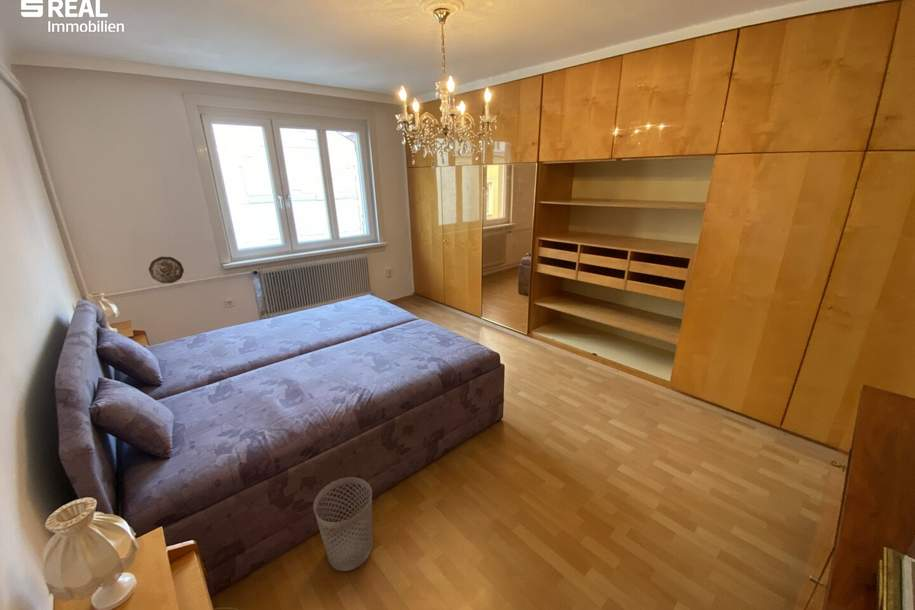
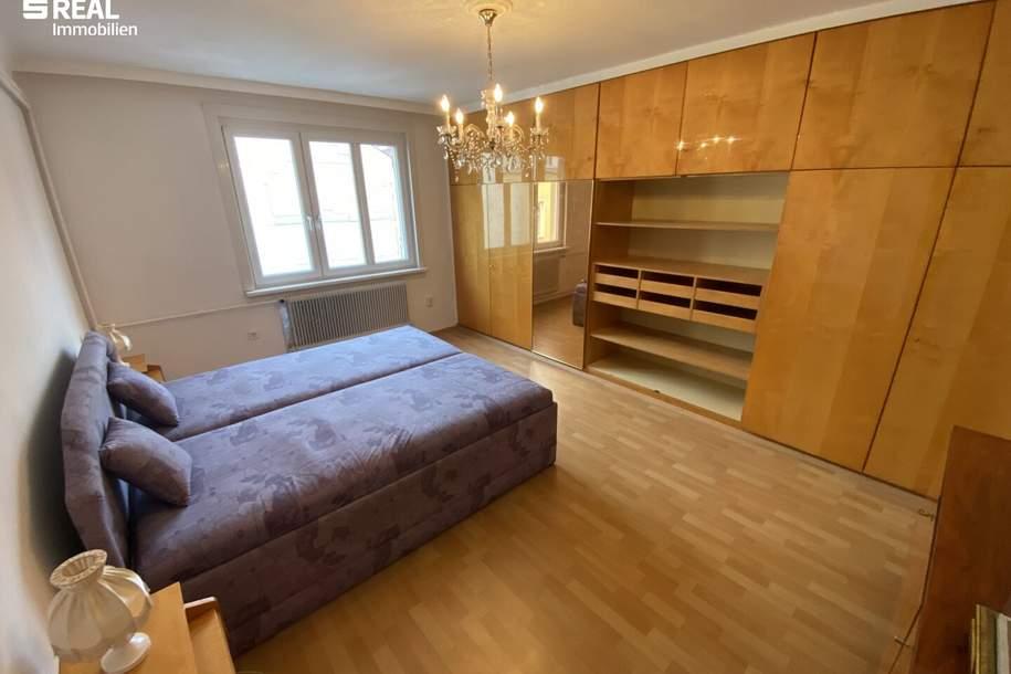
- wastebasket (347, 525)
- decorative plate (166, 269)
